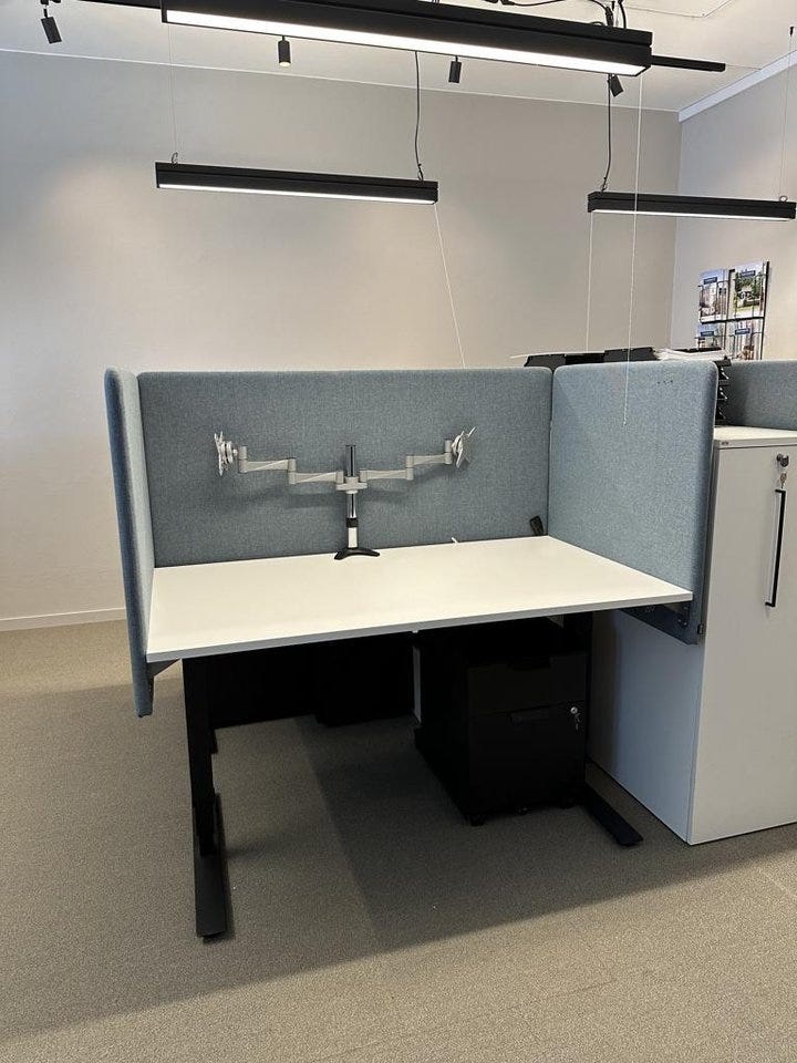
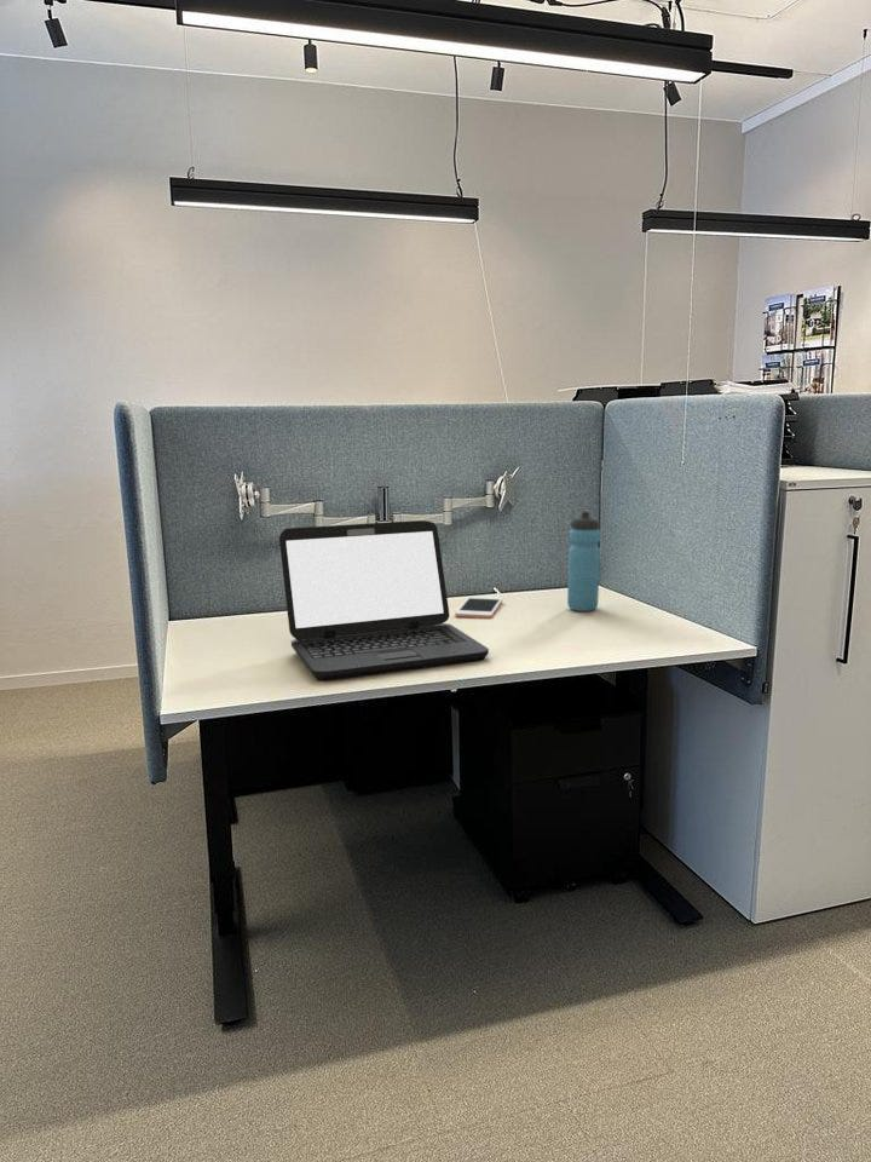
+ laptop (381, 593)
+ water bottle (583, 560)
+ cell phone (479, 606)
